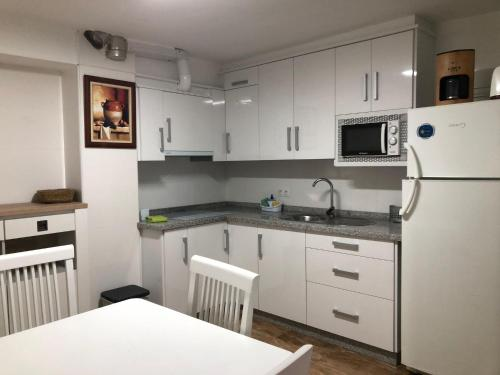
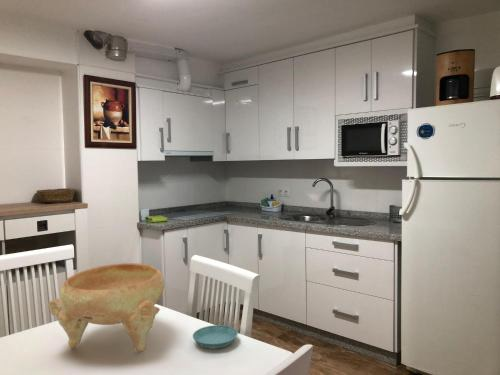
+ decorative bowl (111, 306)
+ saucer (215, 337)
